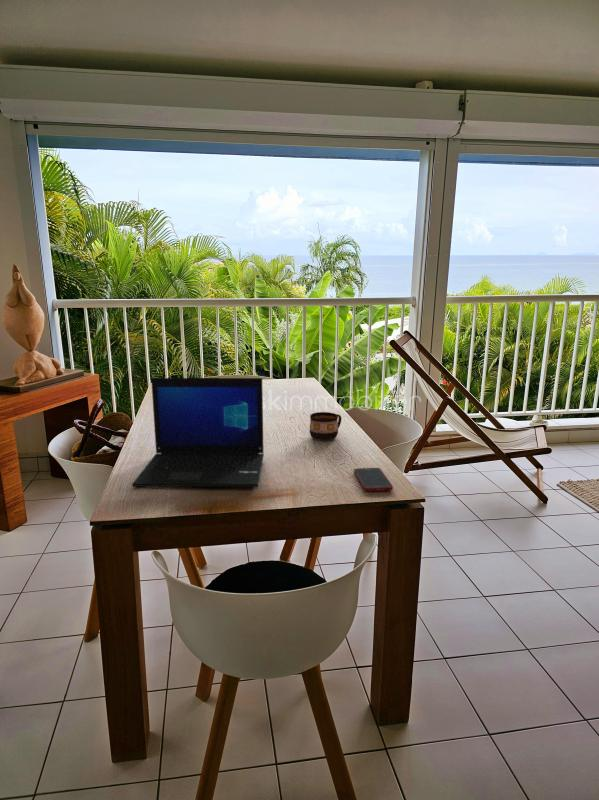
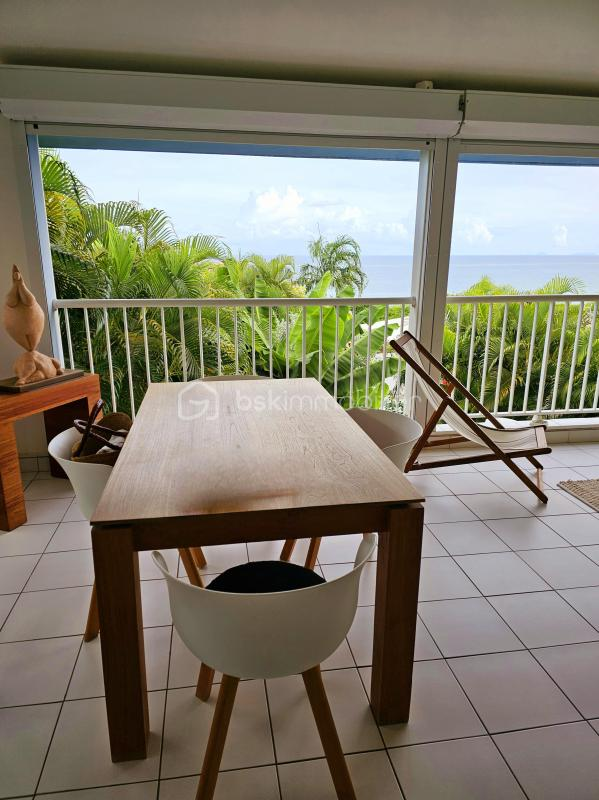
- cell phone (372, 479)
- cup (325, 426)
- laptop (201, 429)
